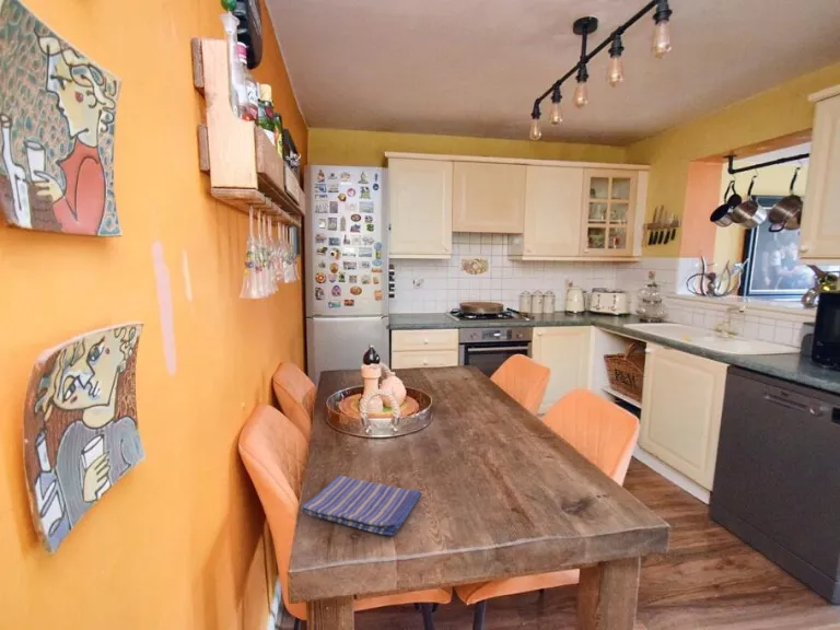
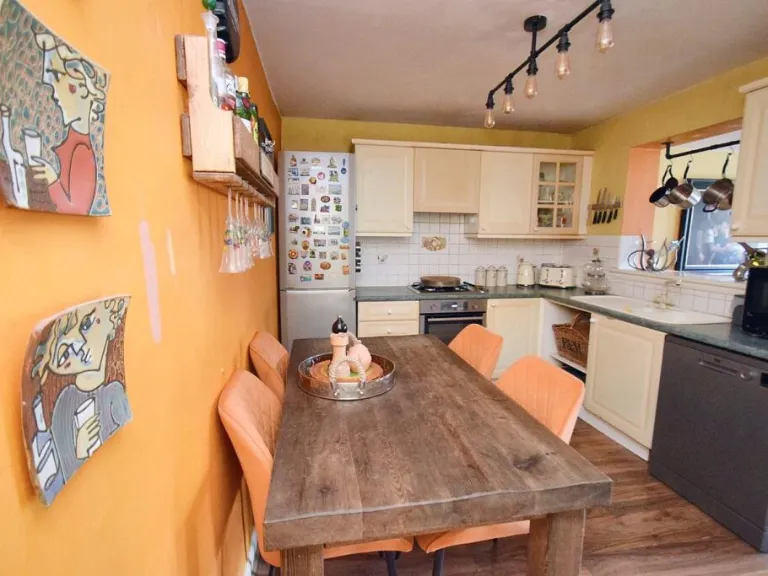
- dish towel (363, 500)
